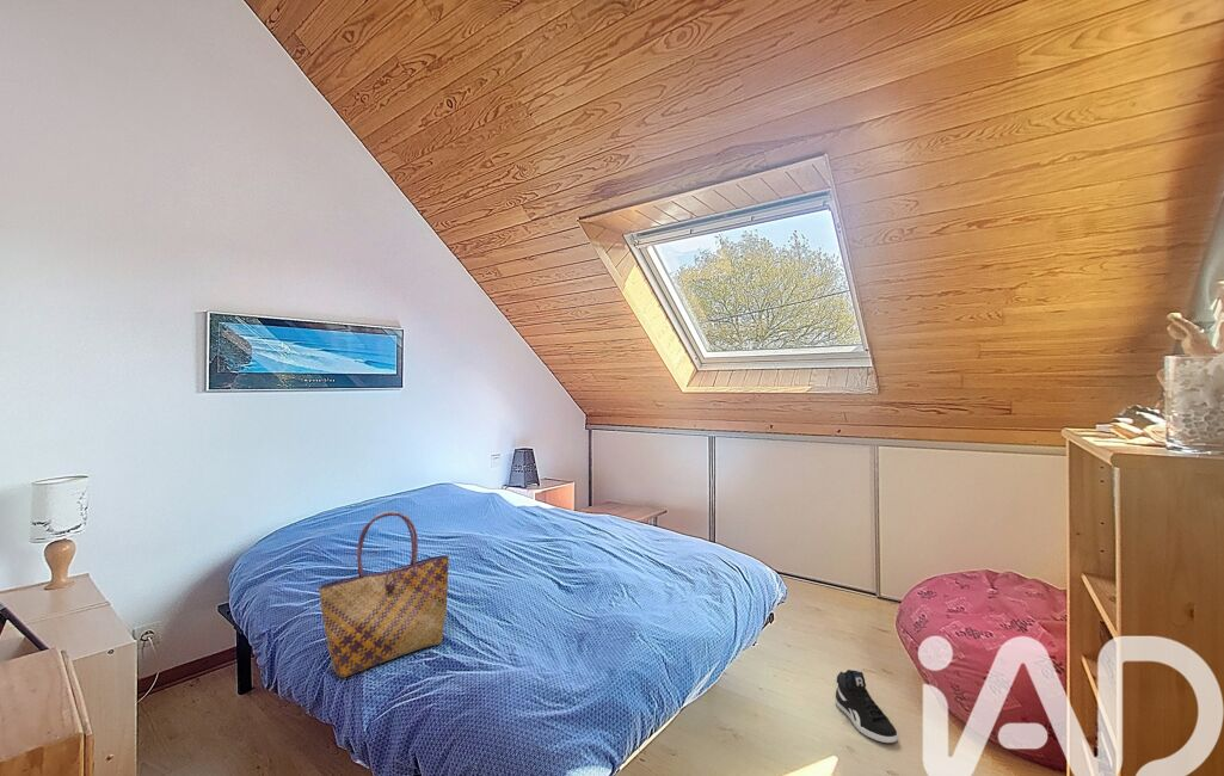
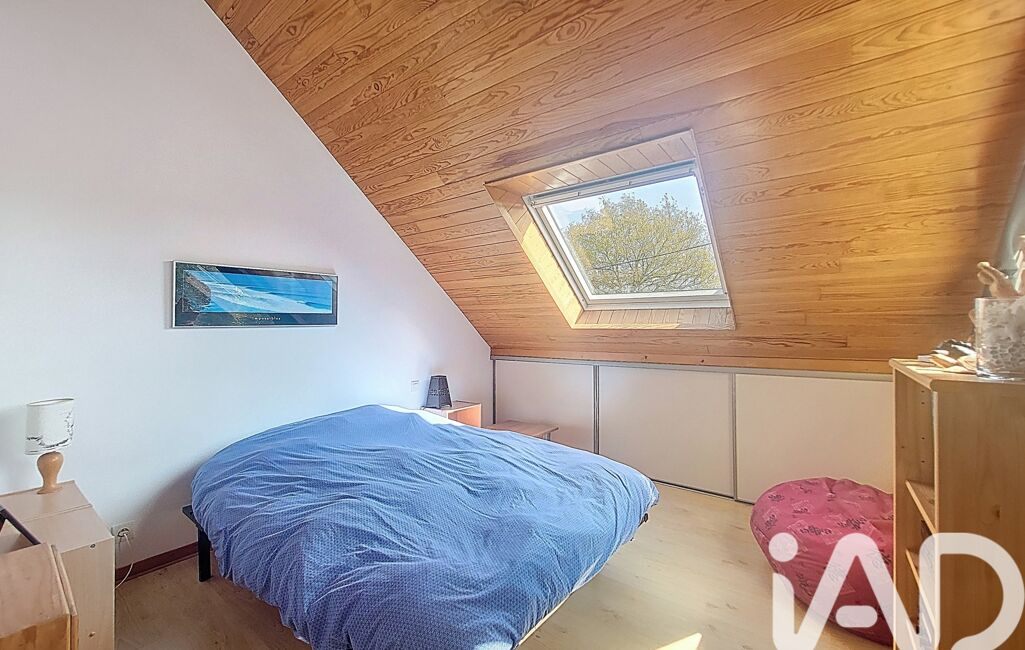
- tote bag (389, 584)
- sneaker (862, 700)
